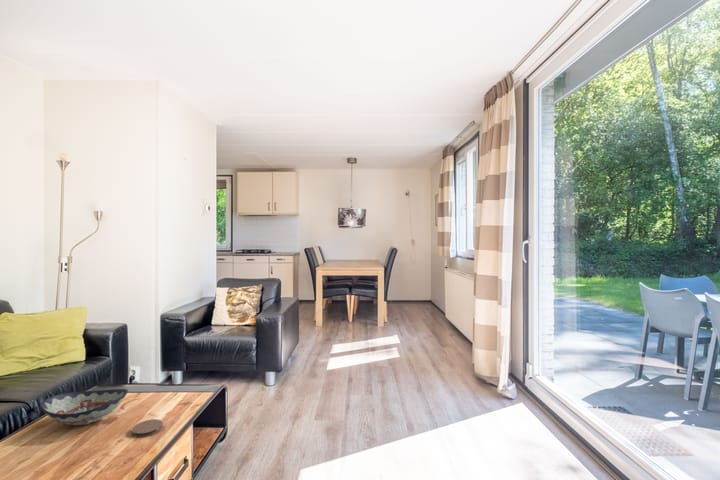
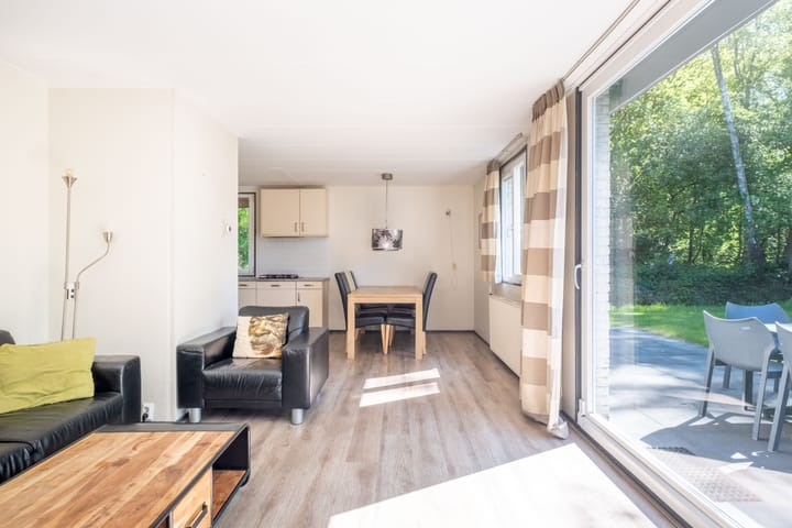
- decorative bowl (86, 408)
- coaster (147, 427)
